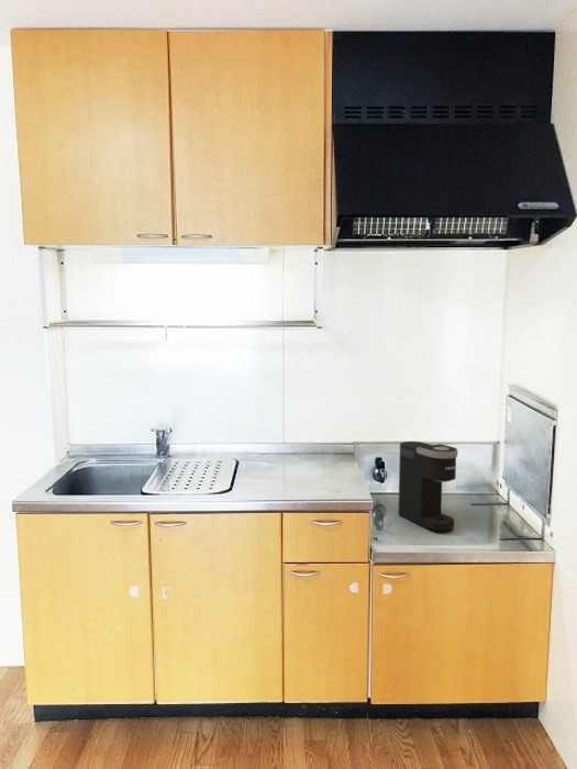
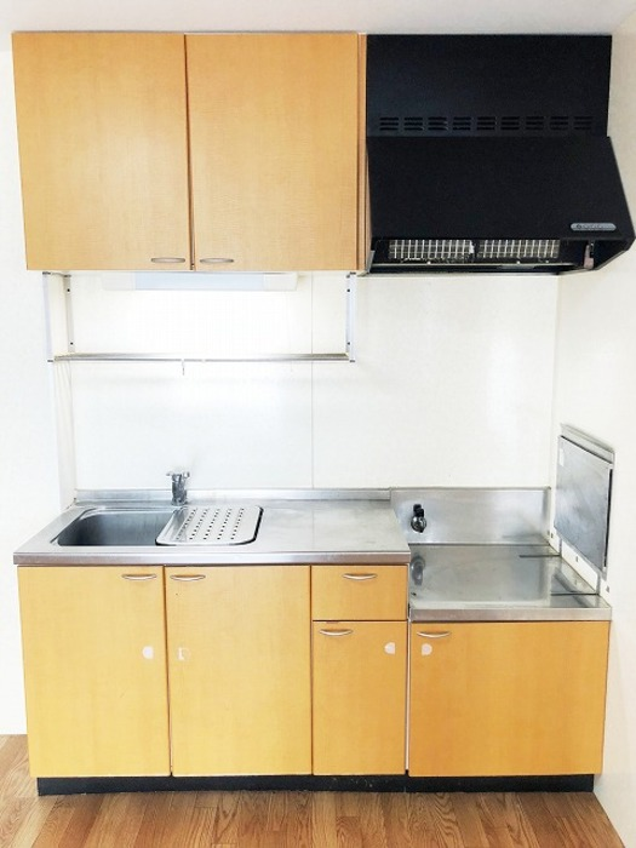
- coffee maker (426, 482)
